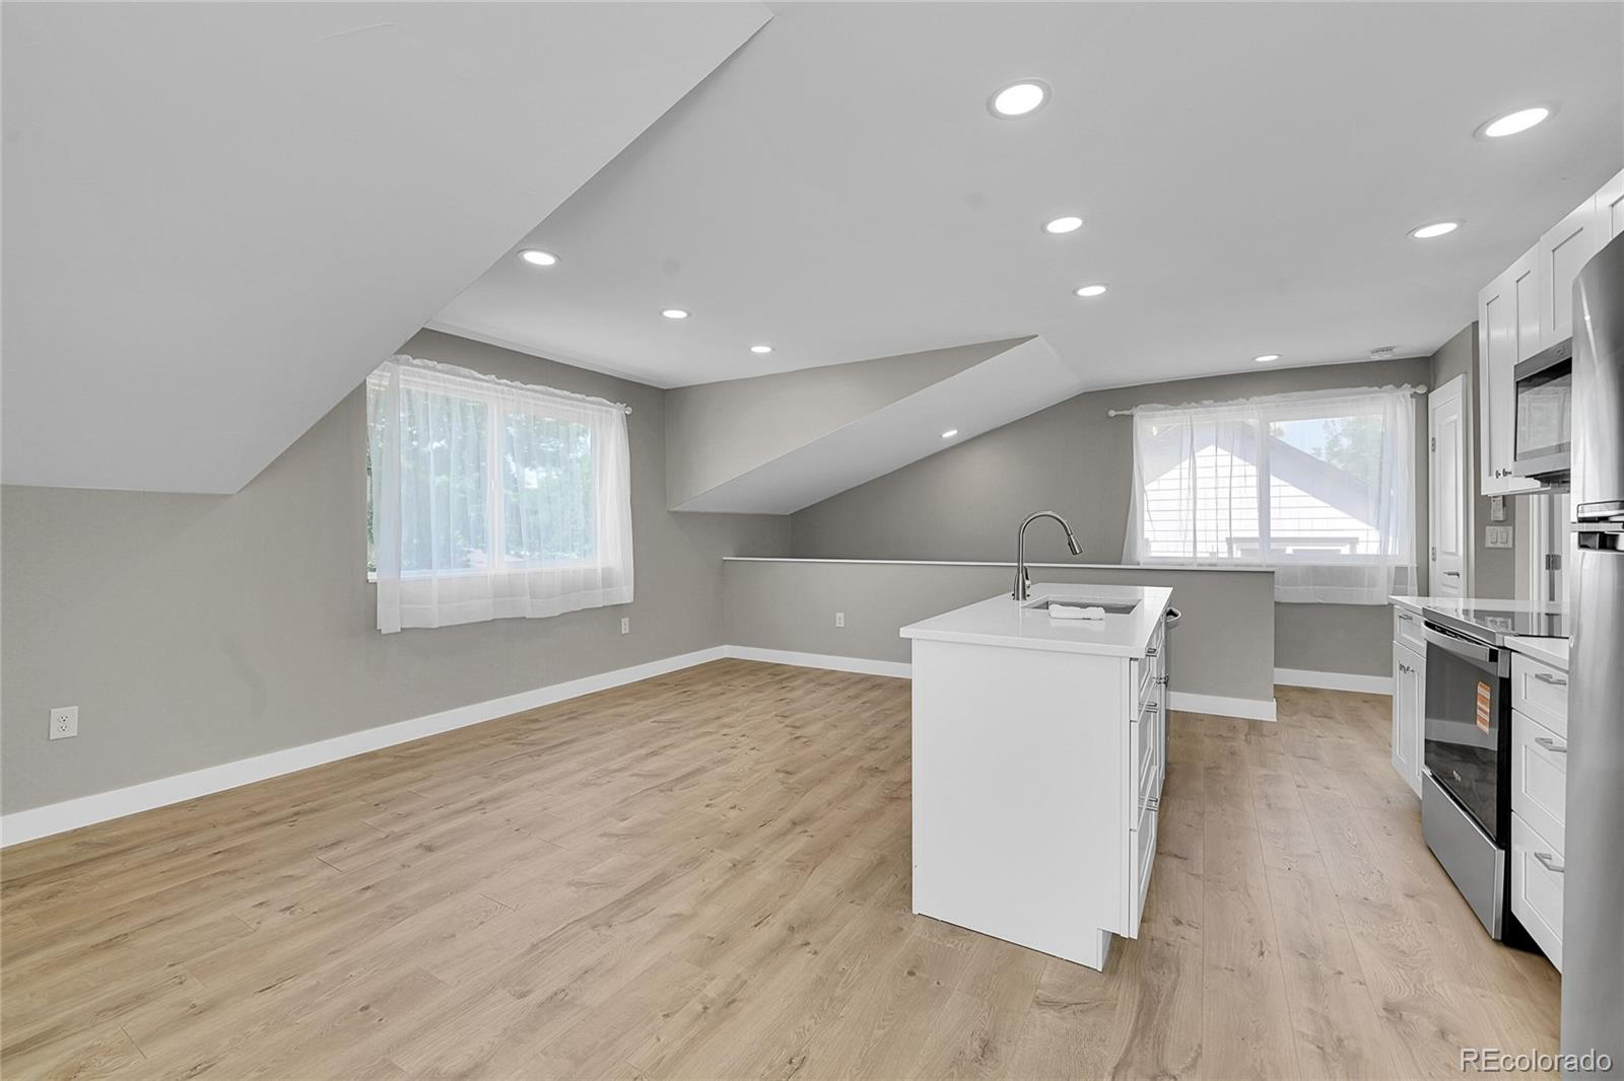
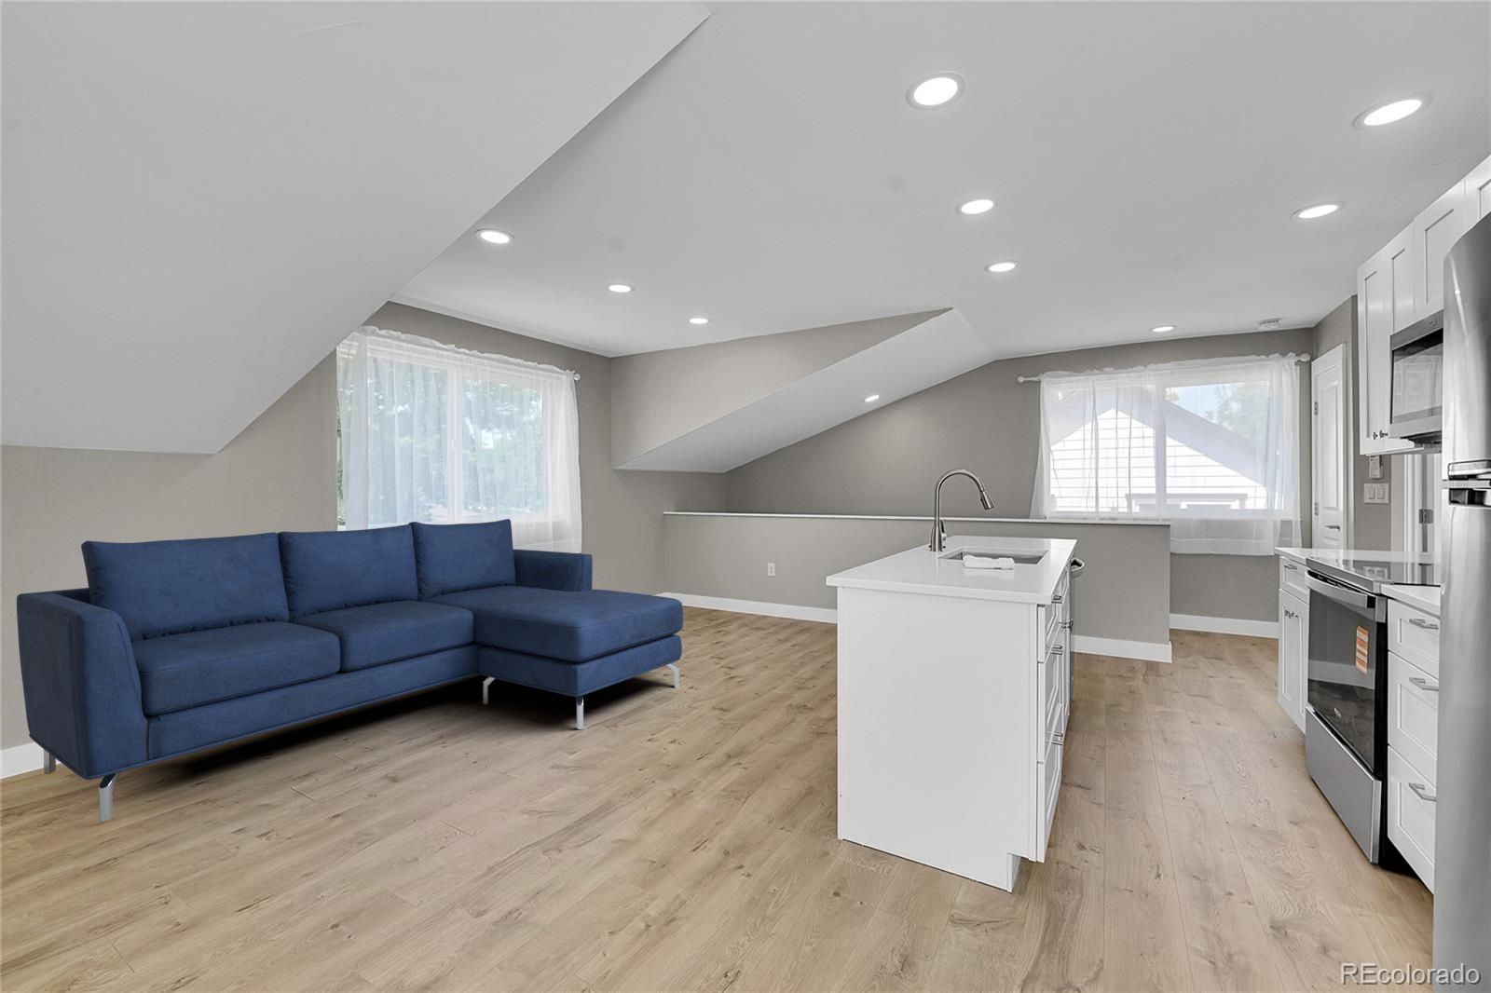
+ sofa (412, 624)
